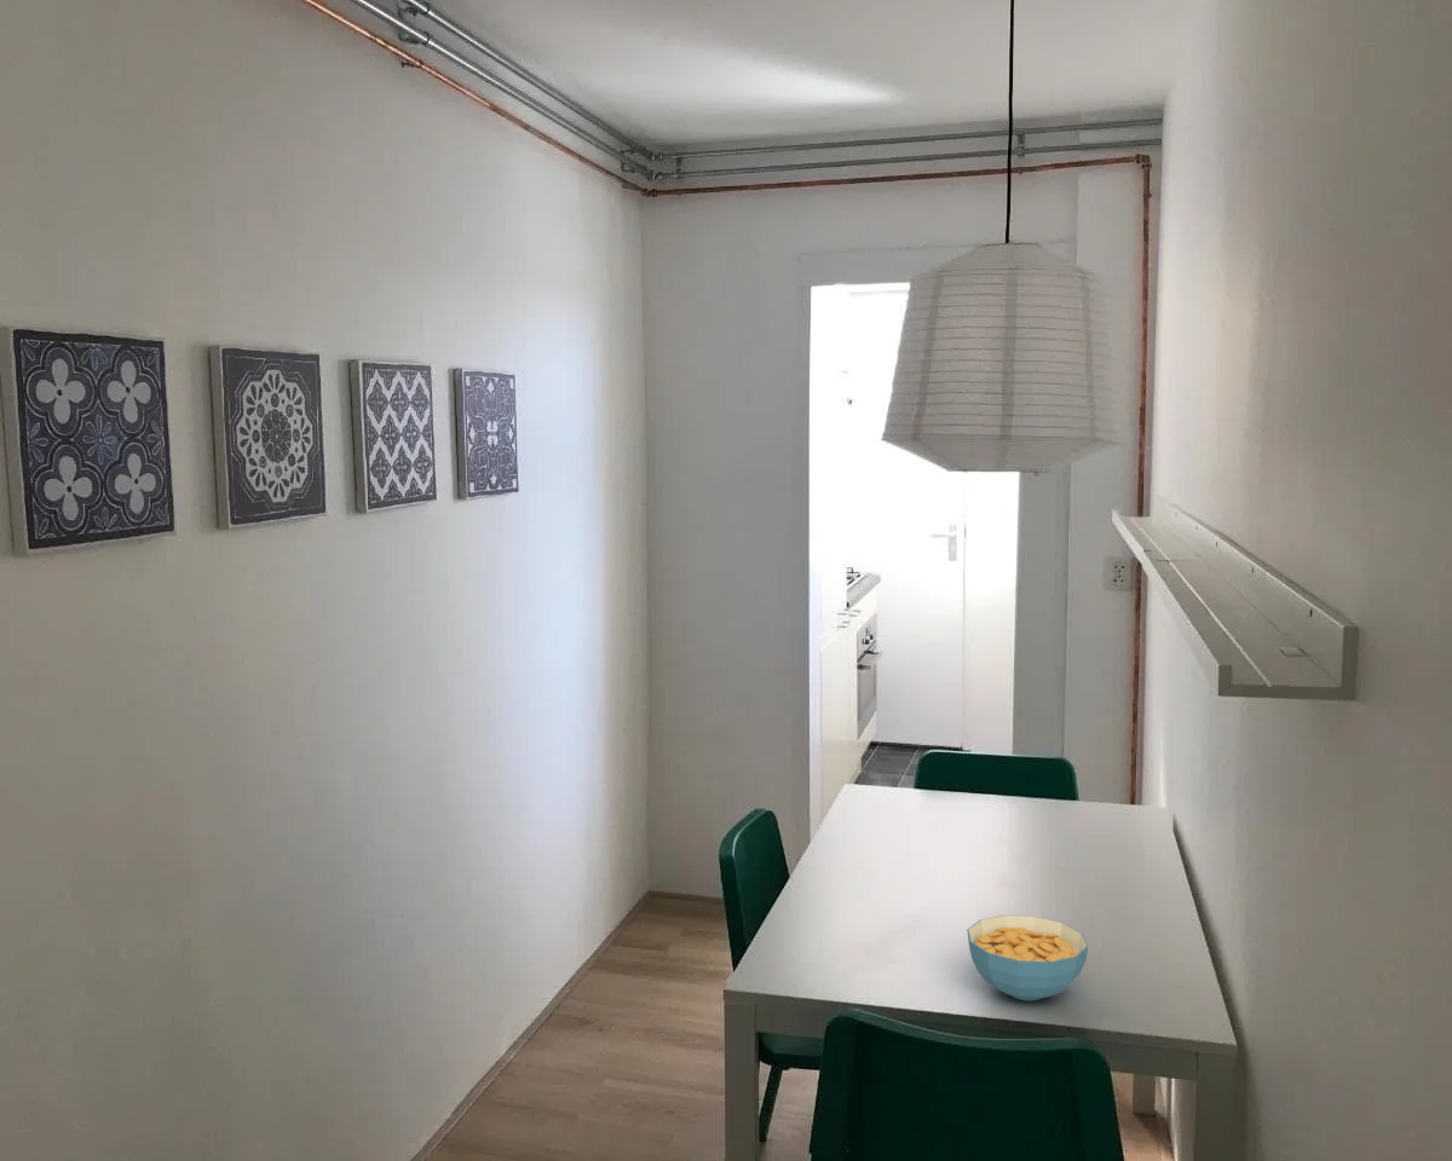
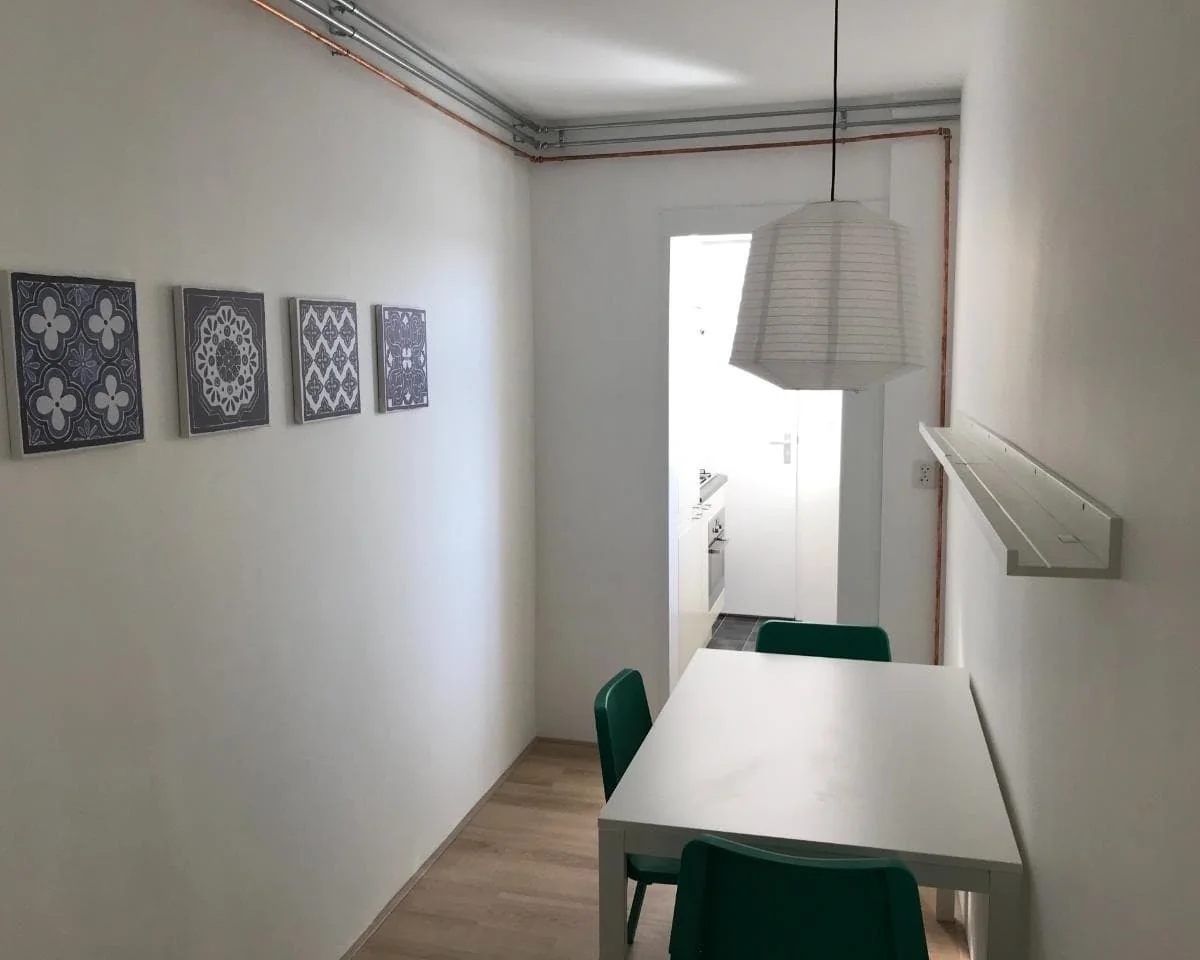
- cereal bowl (1025, 965)
